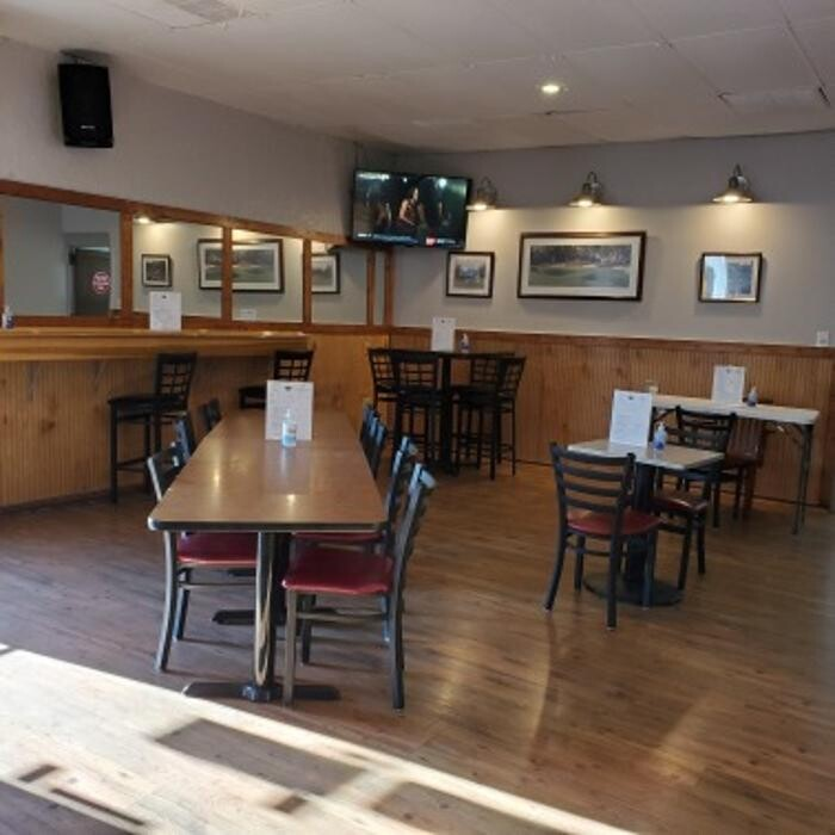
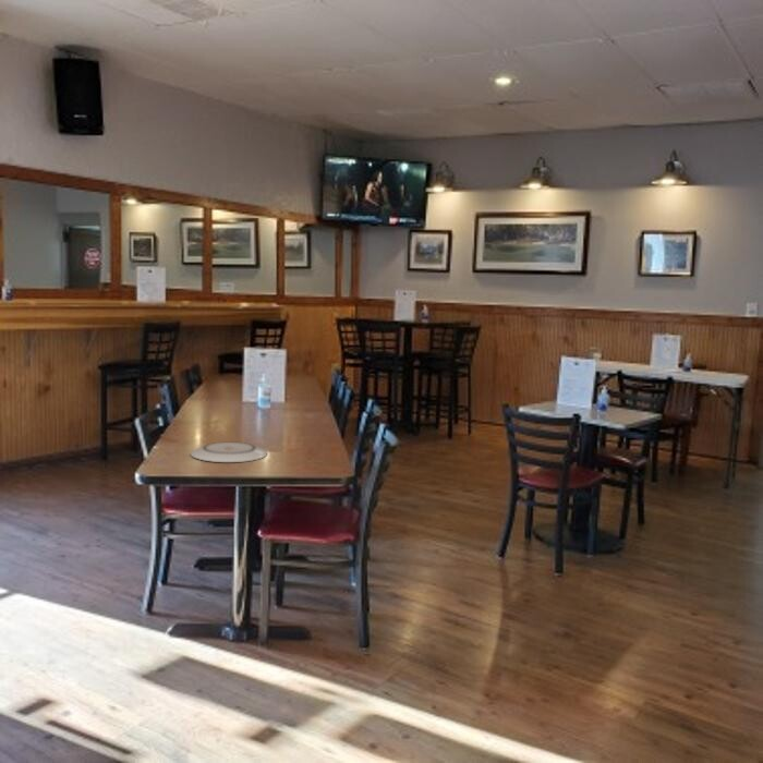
+ plate (229, 450)
